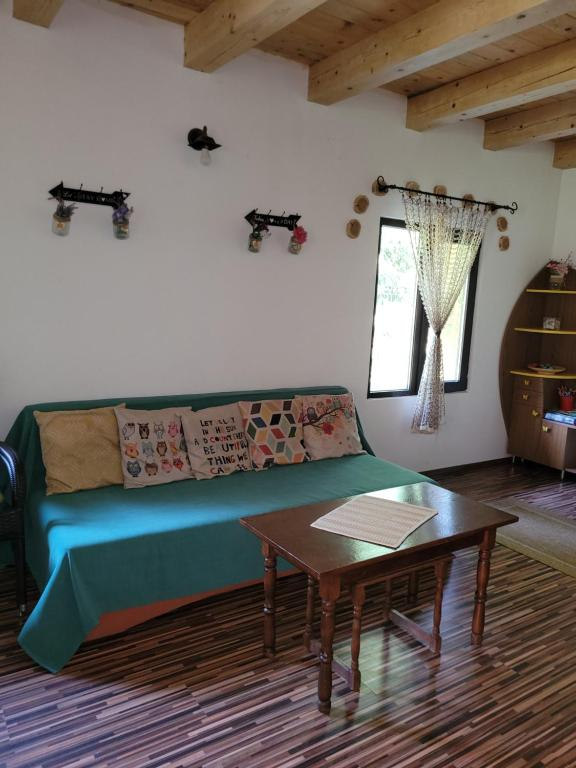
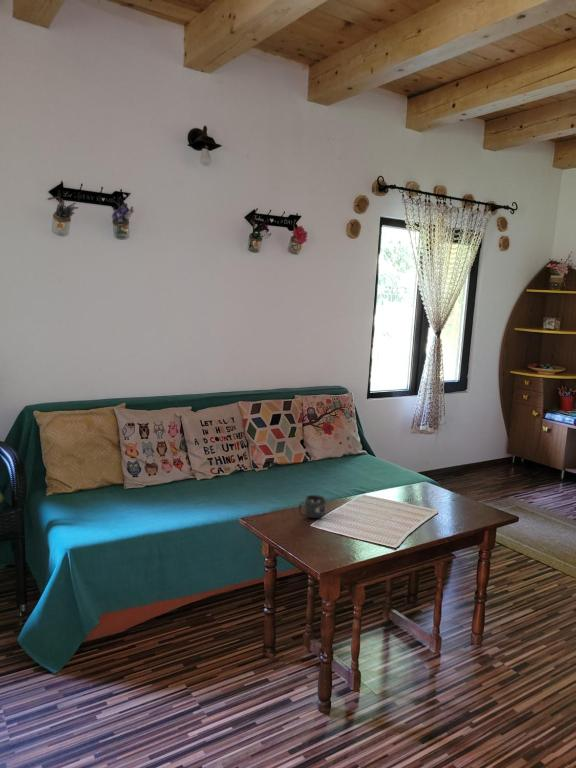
+ mug (311, 507)
